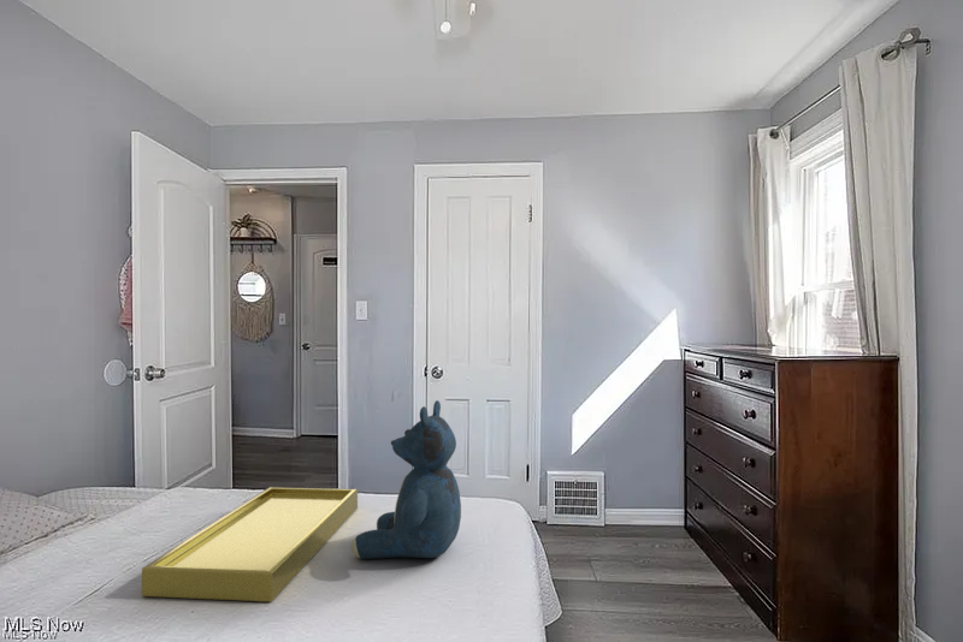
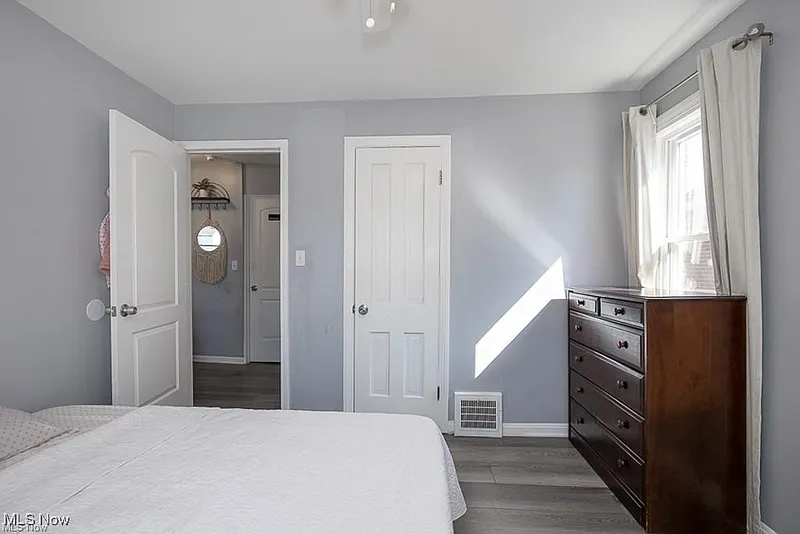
- teddy bear (409, 476)
- tray (270, 531)
